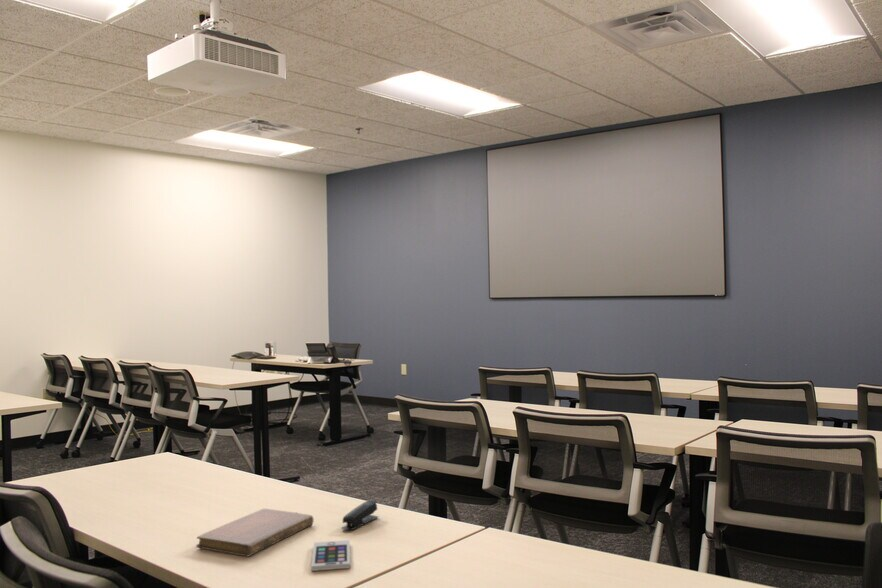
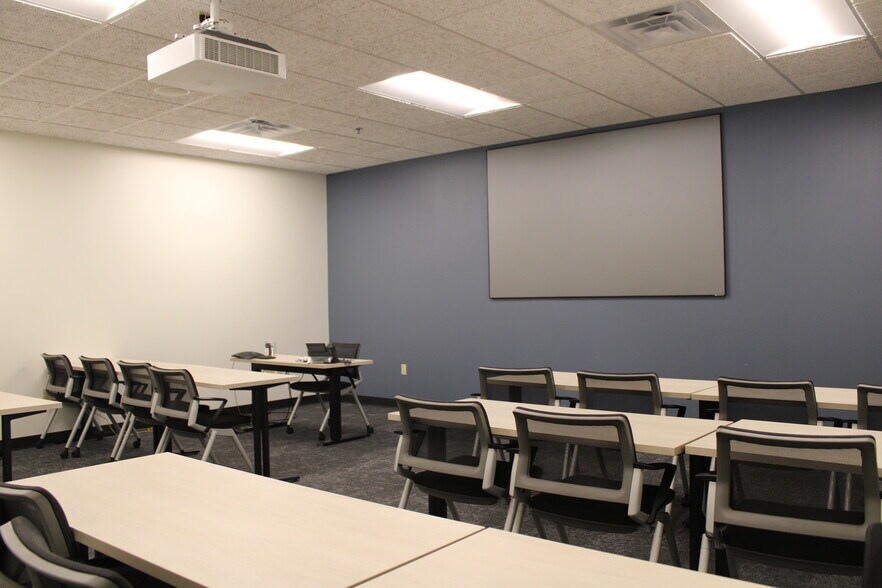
- stapler (360, 514)
- smartphone (331, 554)
- notebook (257, 530)
